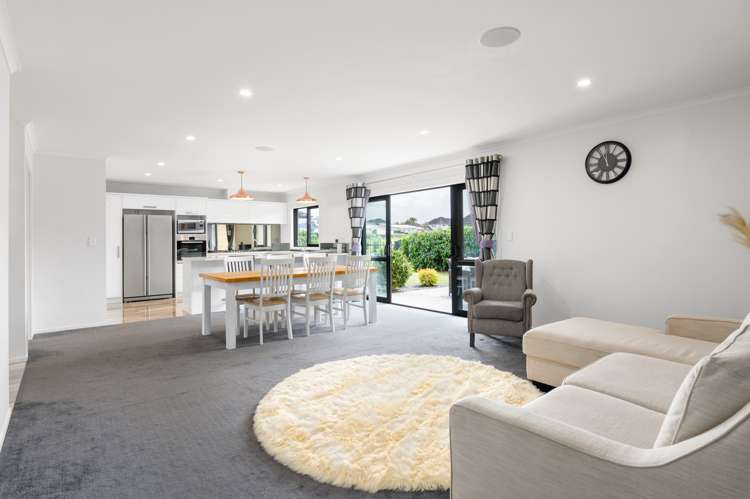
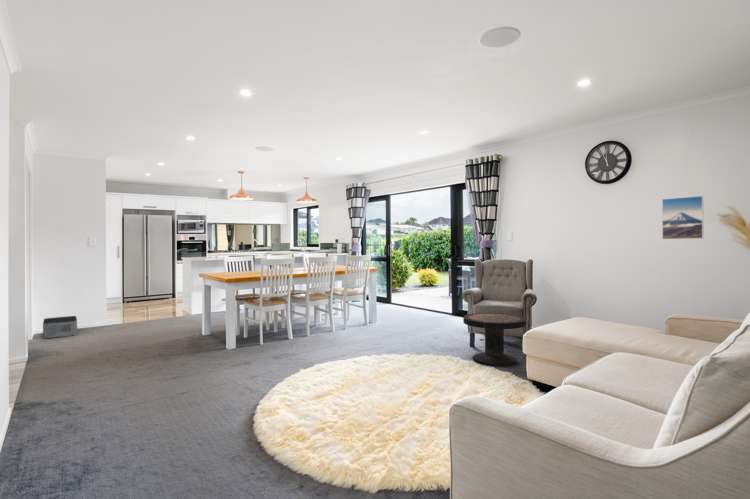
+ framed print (682, 218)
+ side table (494, 339)
+ storage bin (60, 326)
